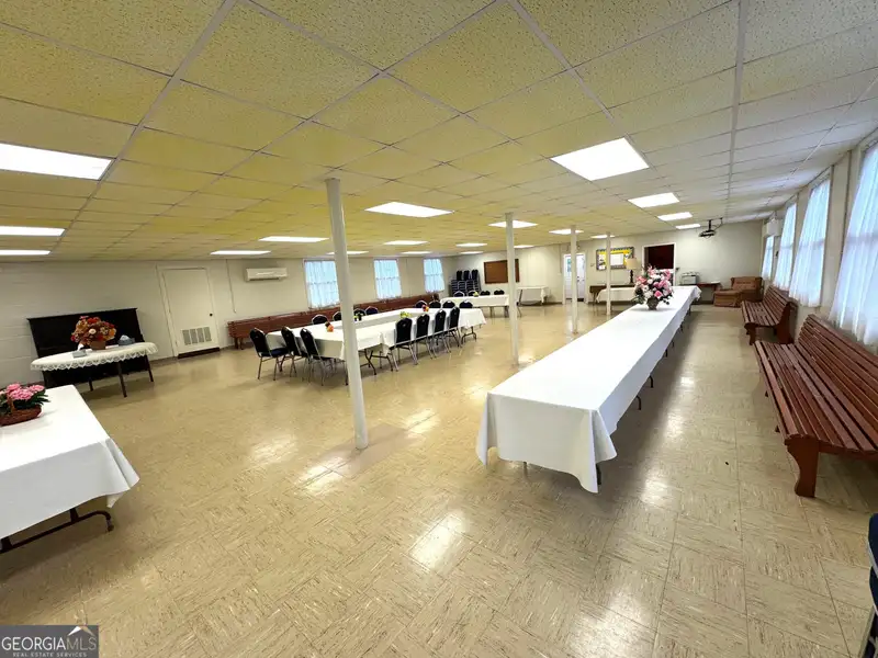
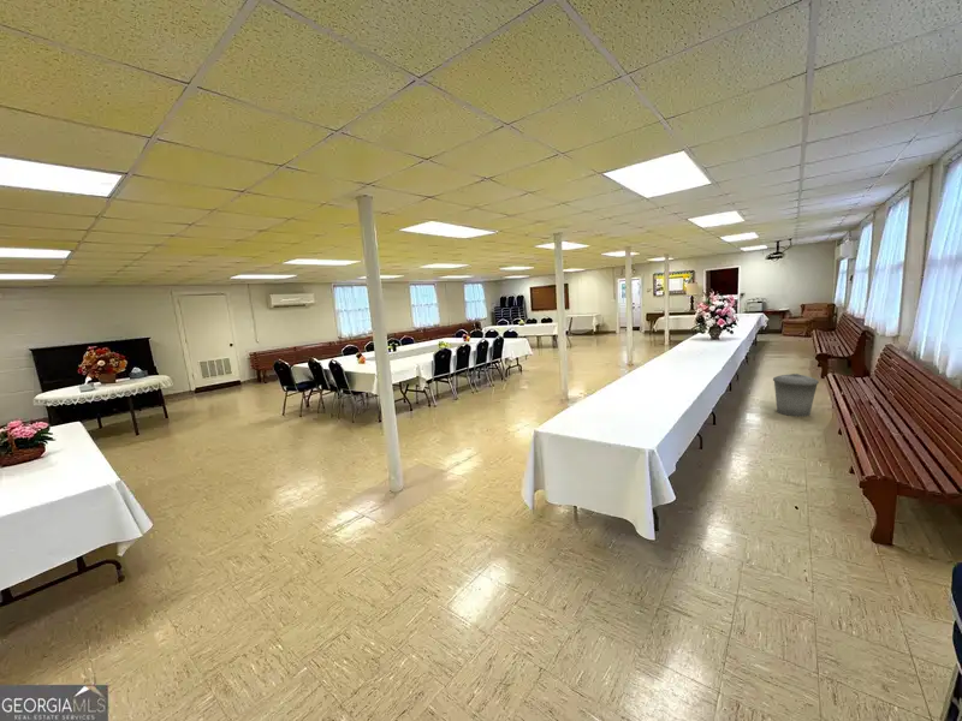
+ trash can (794, 393)
